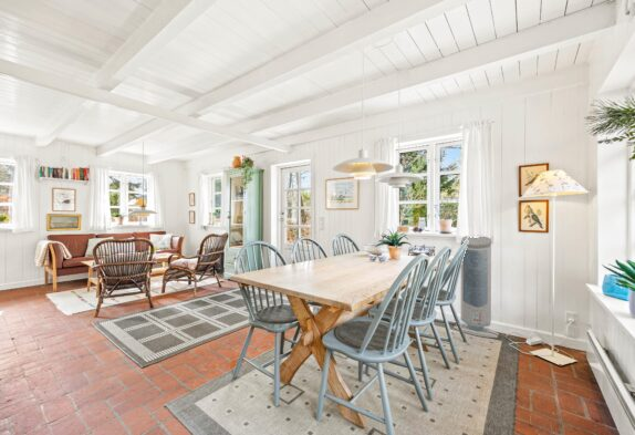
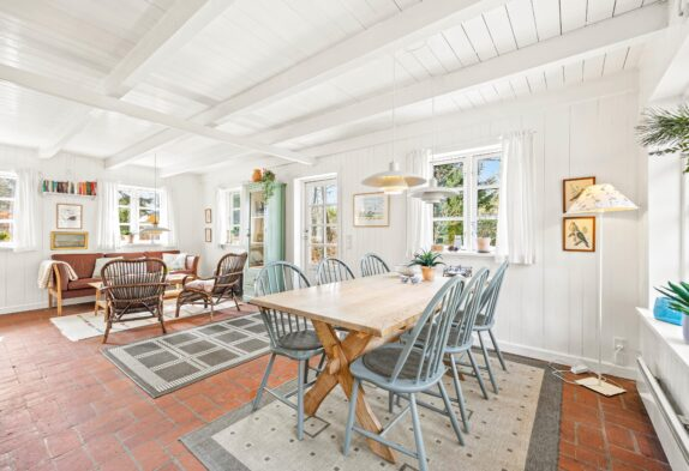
- air purifier (476, 283)
